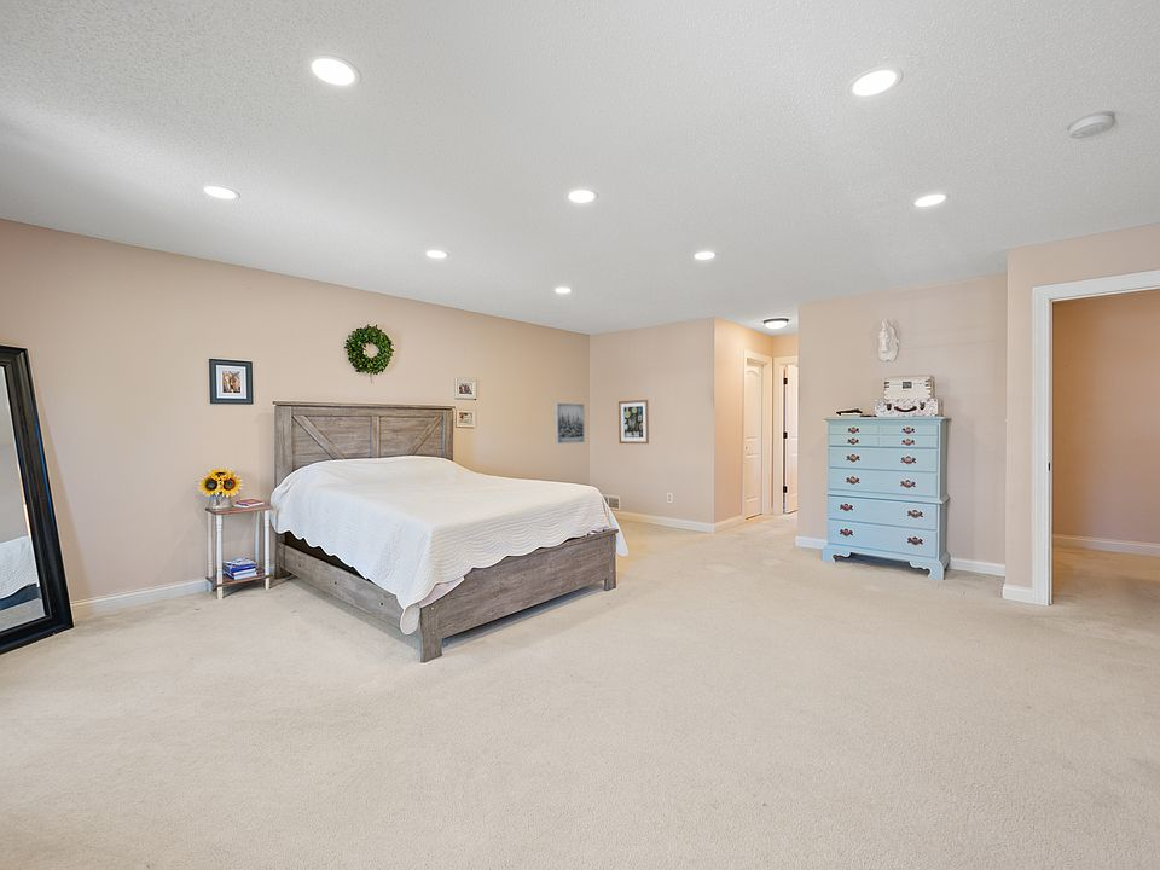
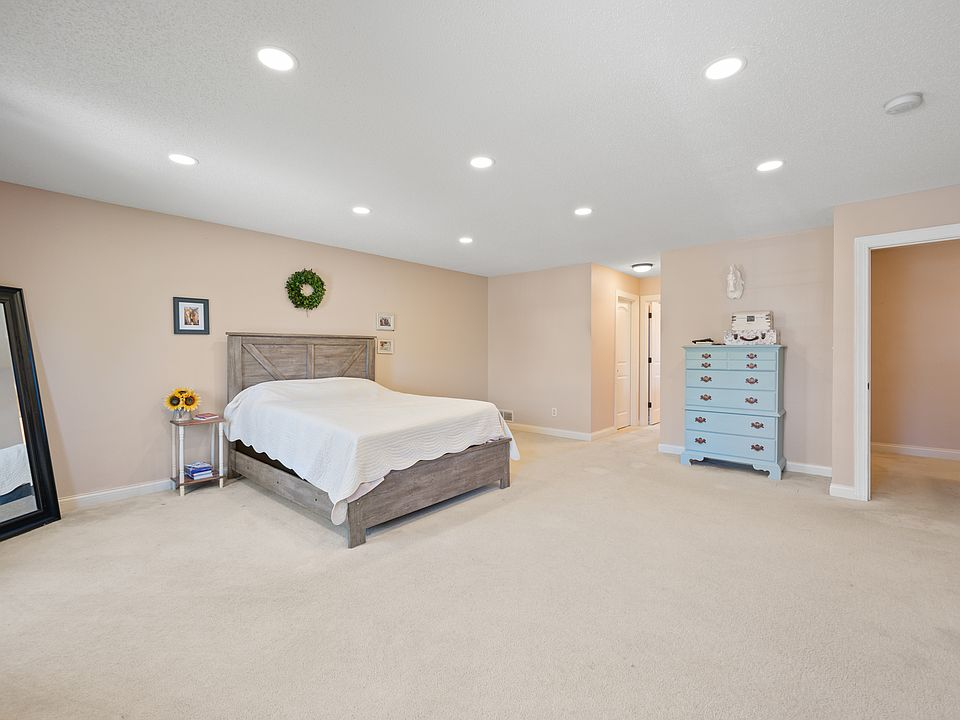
- wall art (633, 422)
- wall art (570, 423)
